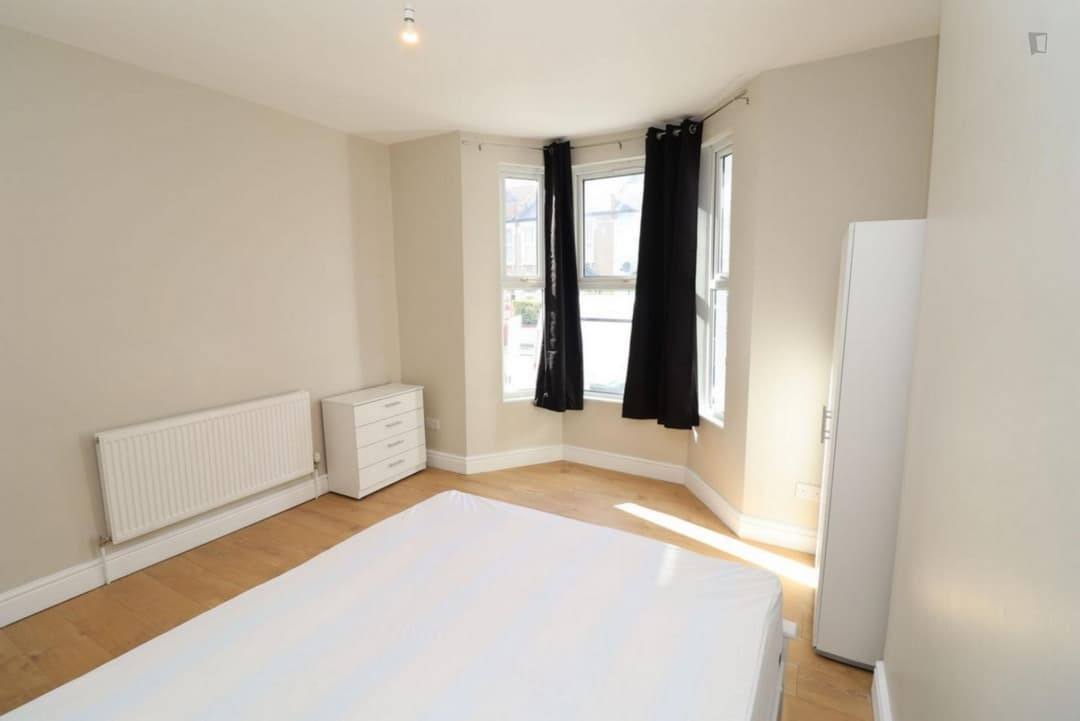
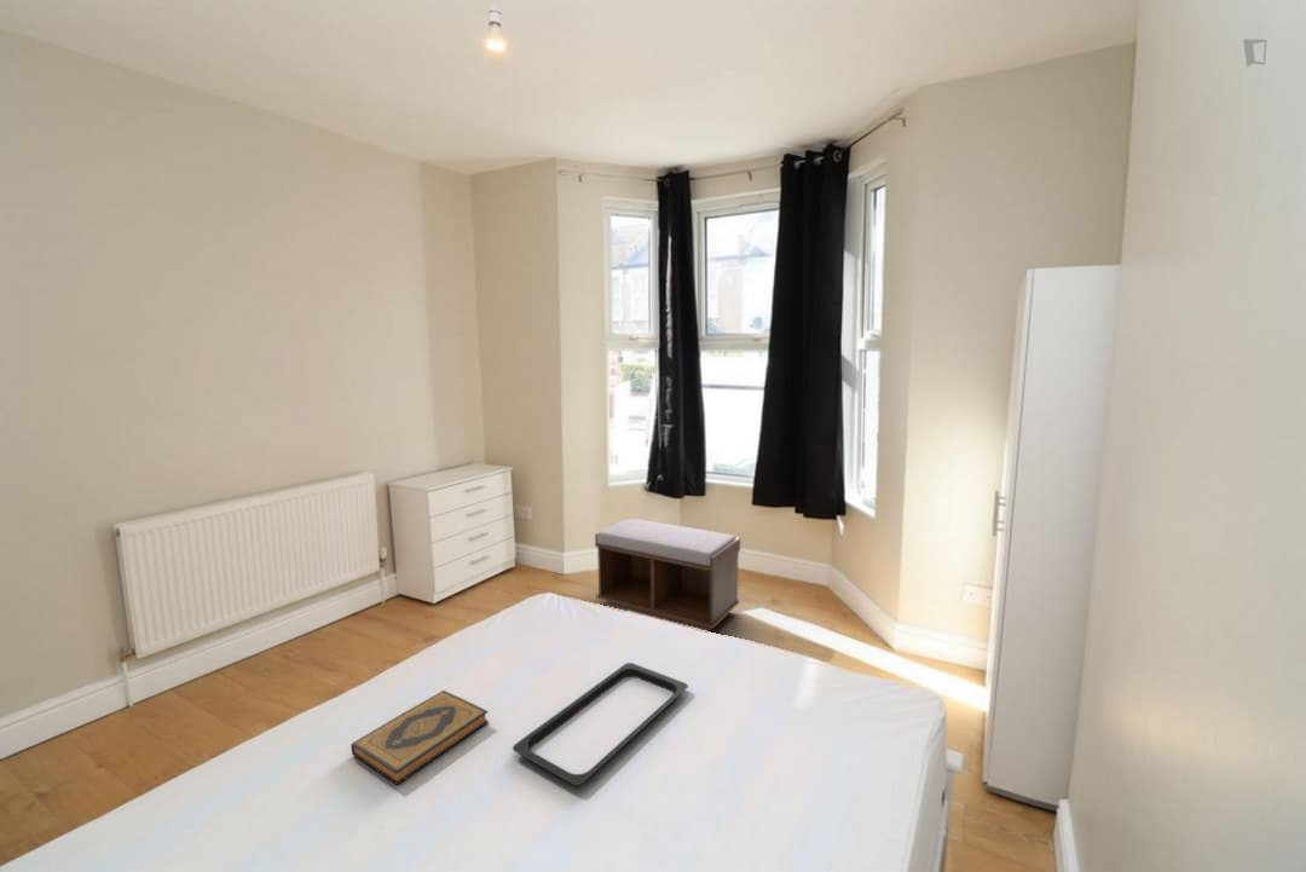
+ bench (666, 571)
+ serving tray (591, 701)
+ hardback book (422, 732)
